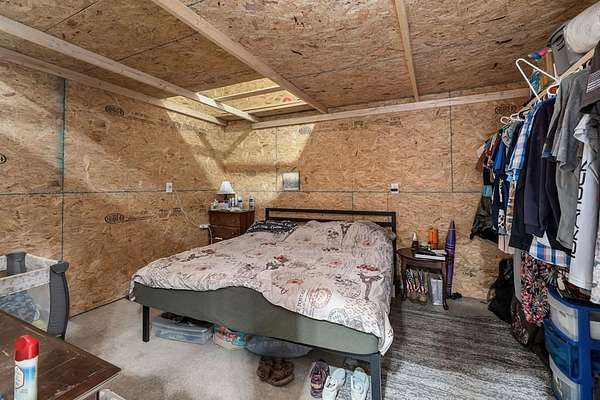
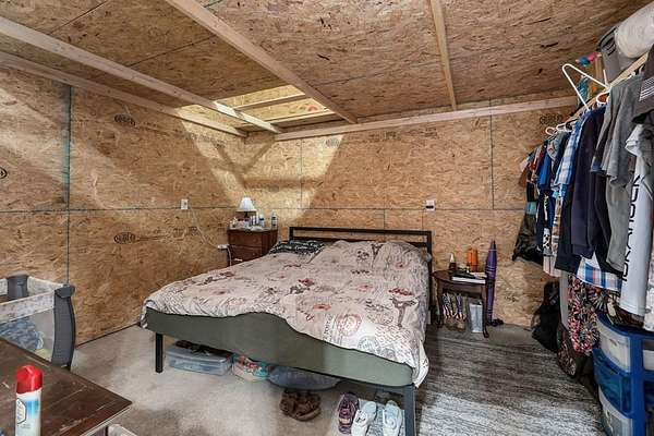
- wall art (291, 181)
